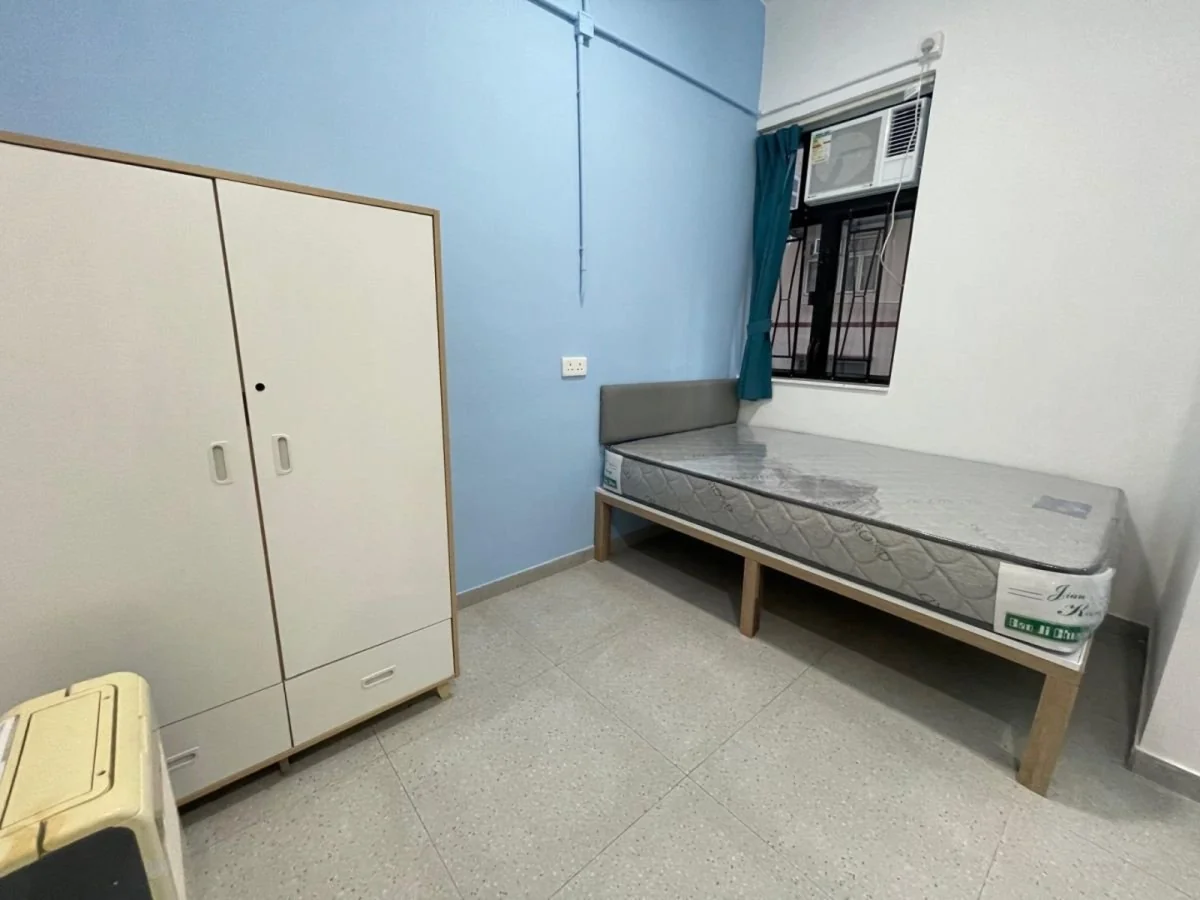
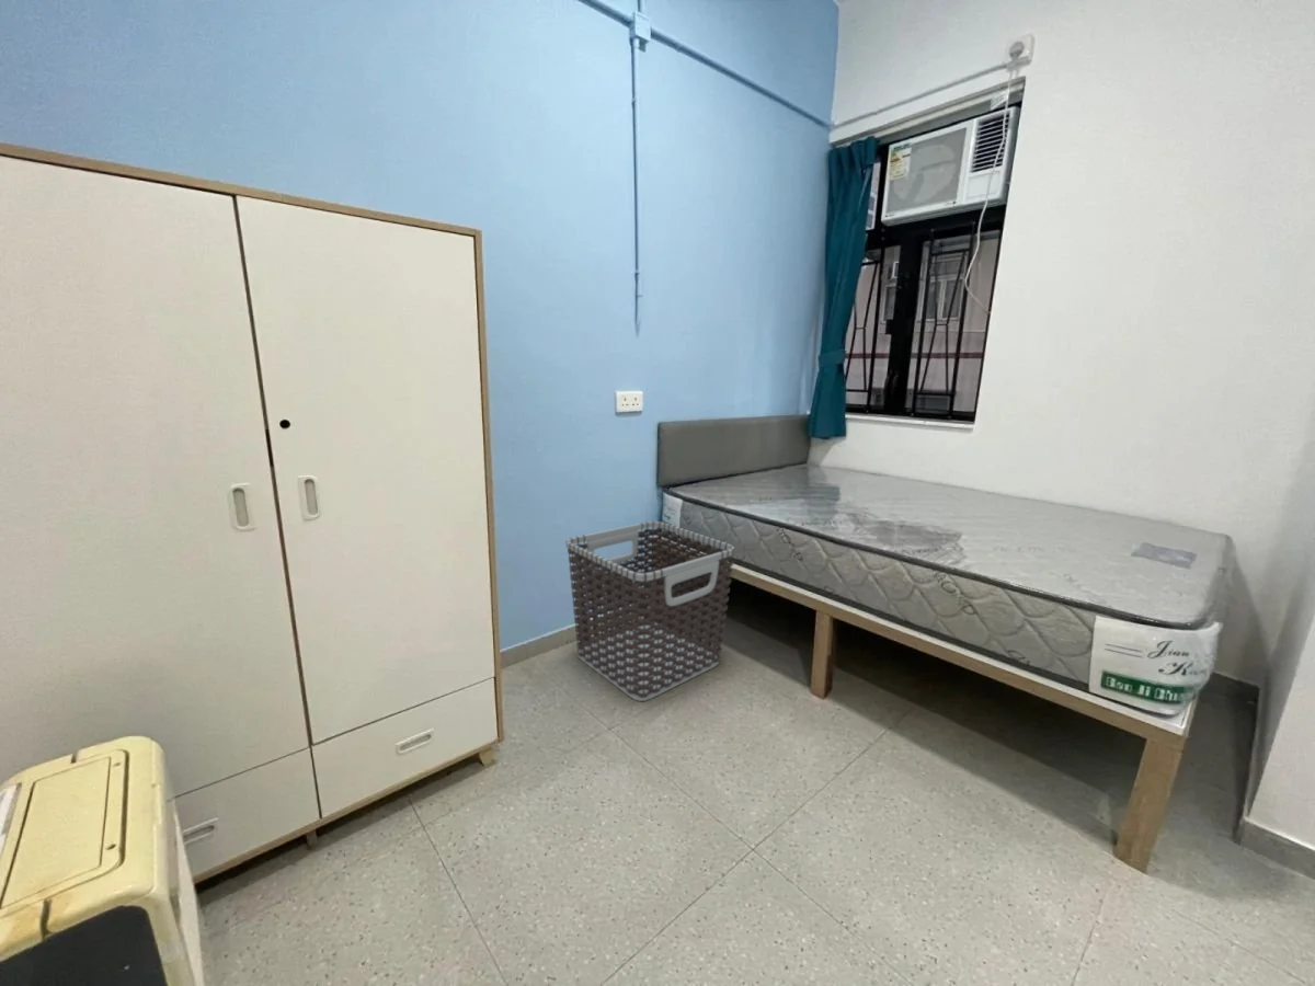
+ clothes hamper (648, 601)
